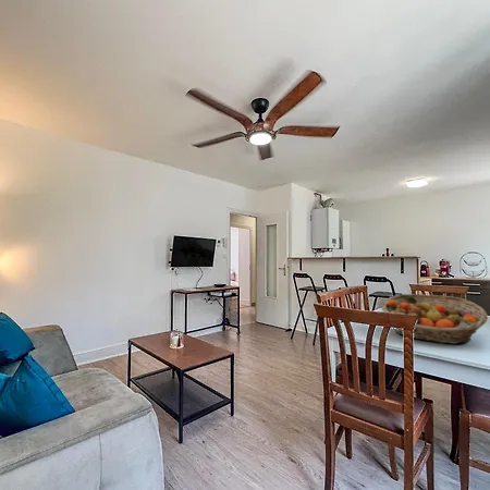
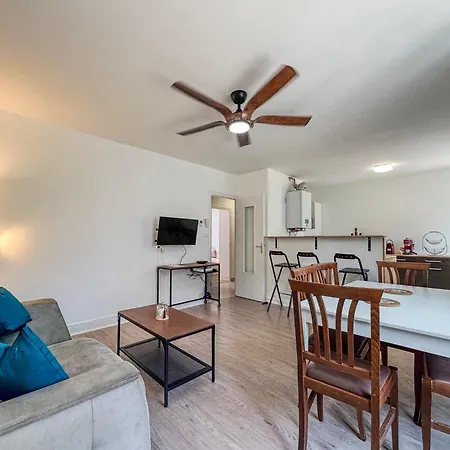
- fruit basket (430, 316)
